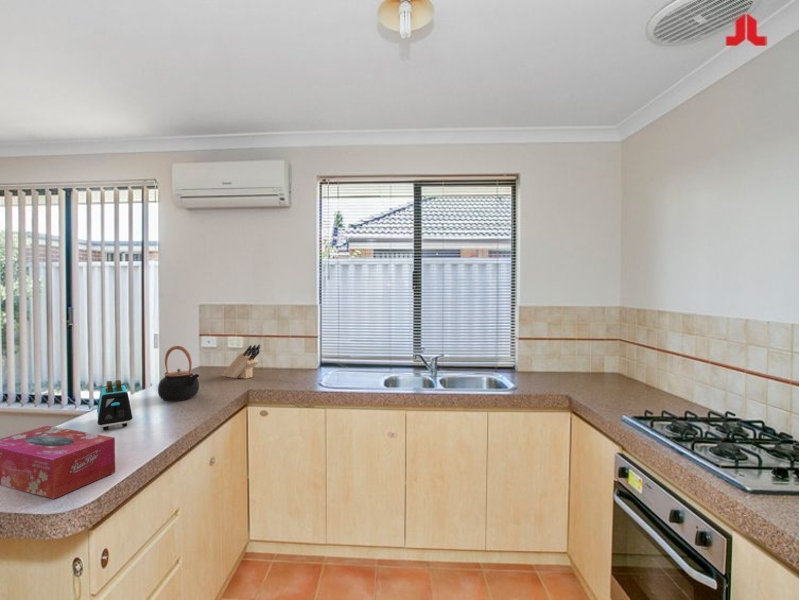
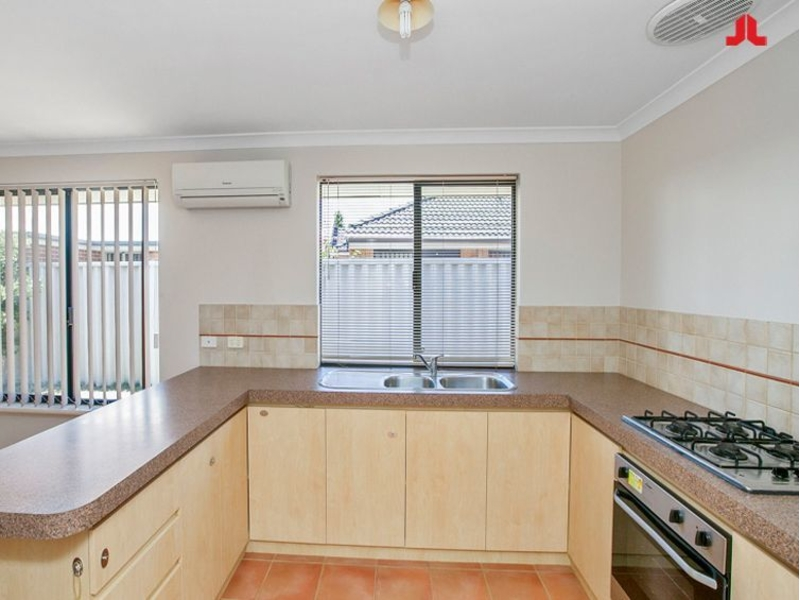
- toaster (114, 402)
- knife block (242, 360)
- teapot (181, 372)
- tissue box (50, 458)
